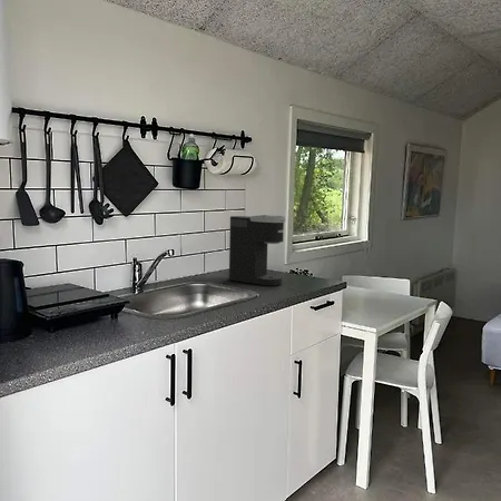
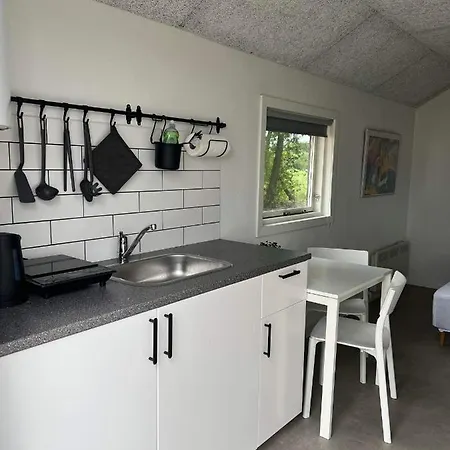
- coffee maker (256, 248)
